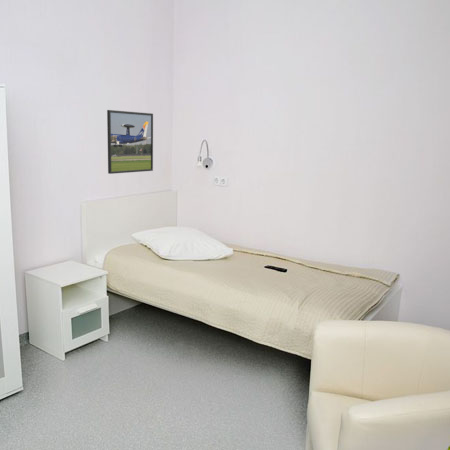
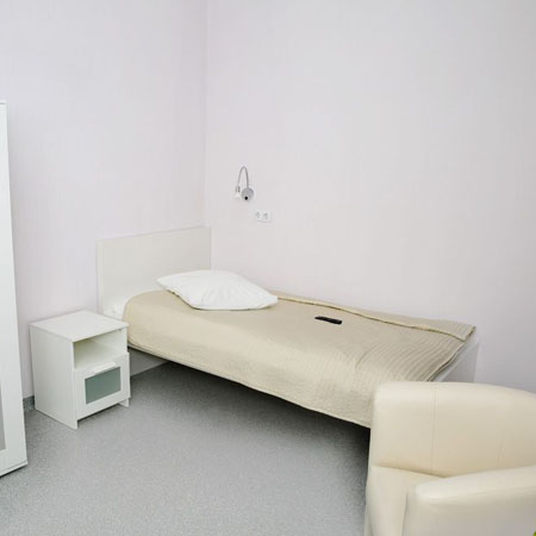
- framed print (131, 142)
